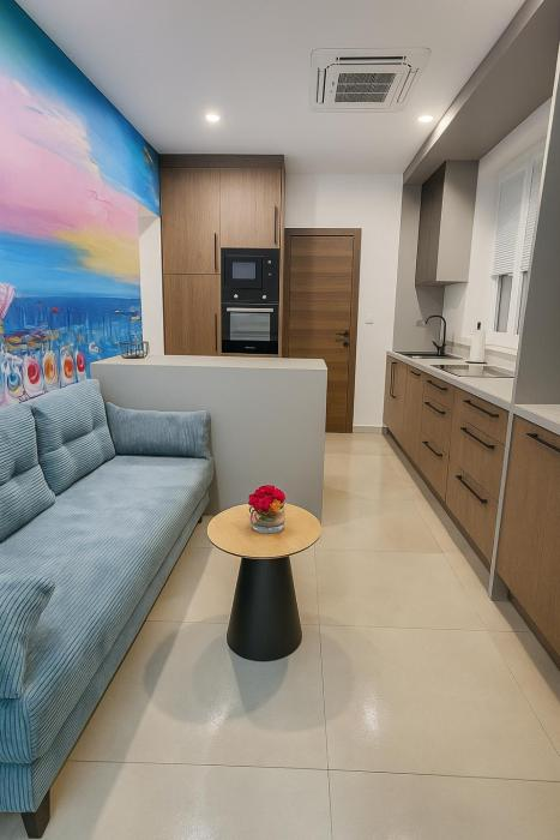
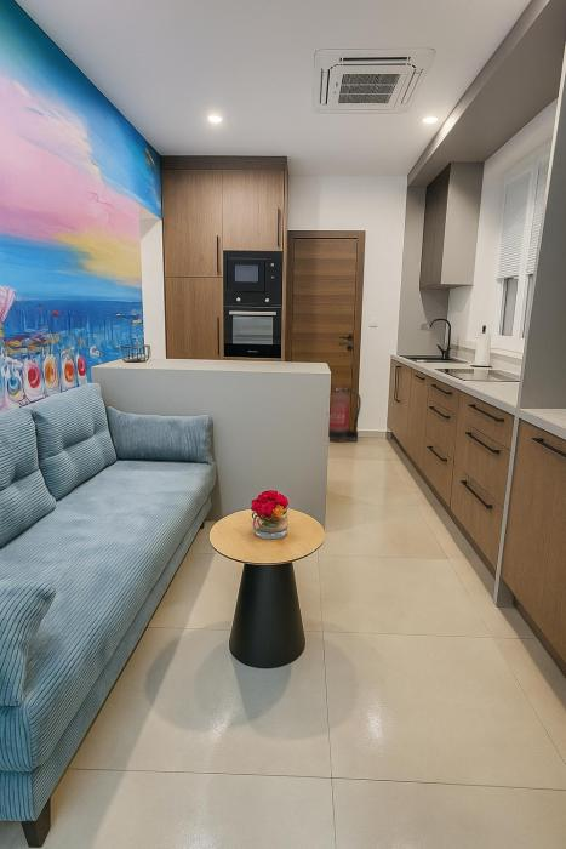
+ fire extinguisher (343, 411)
